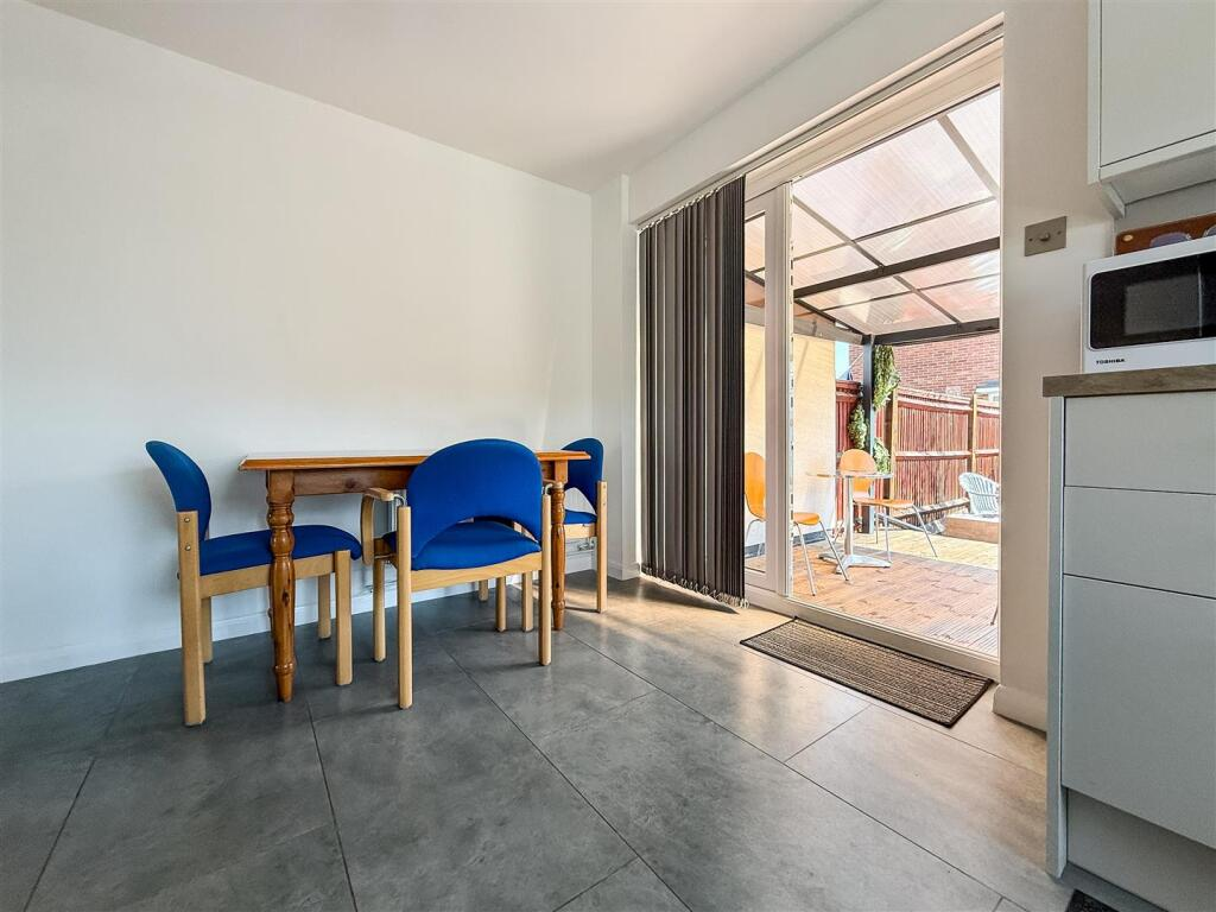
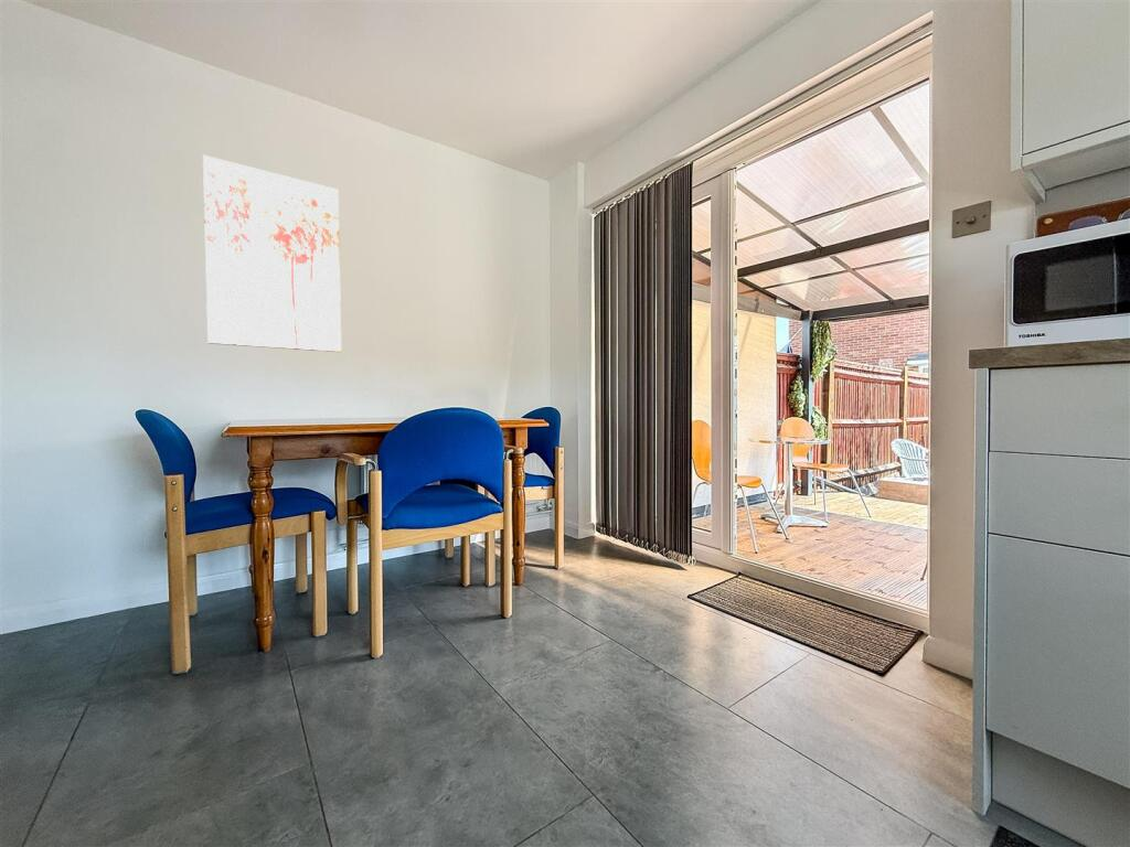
+ wall art (277, 261)
